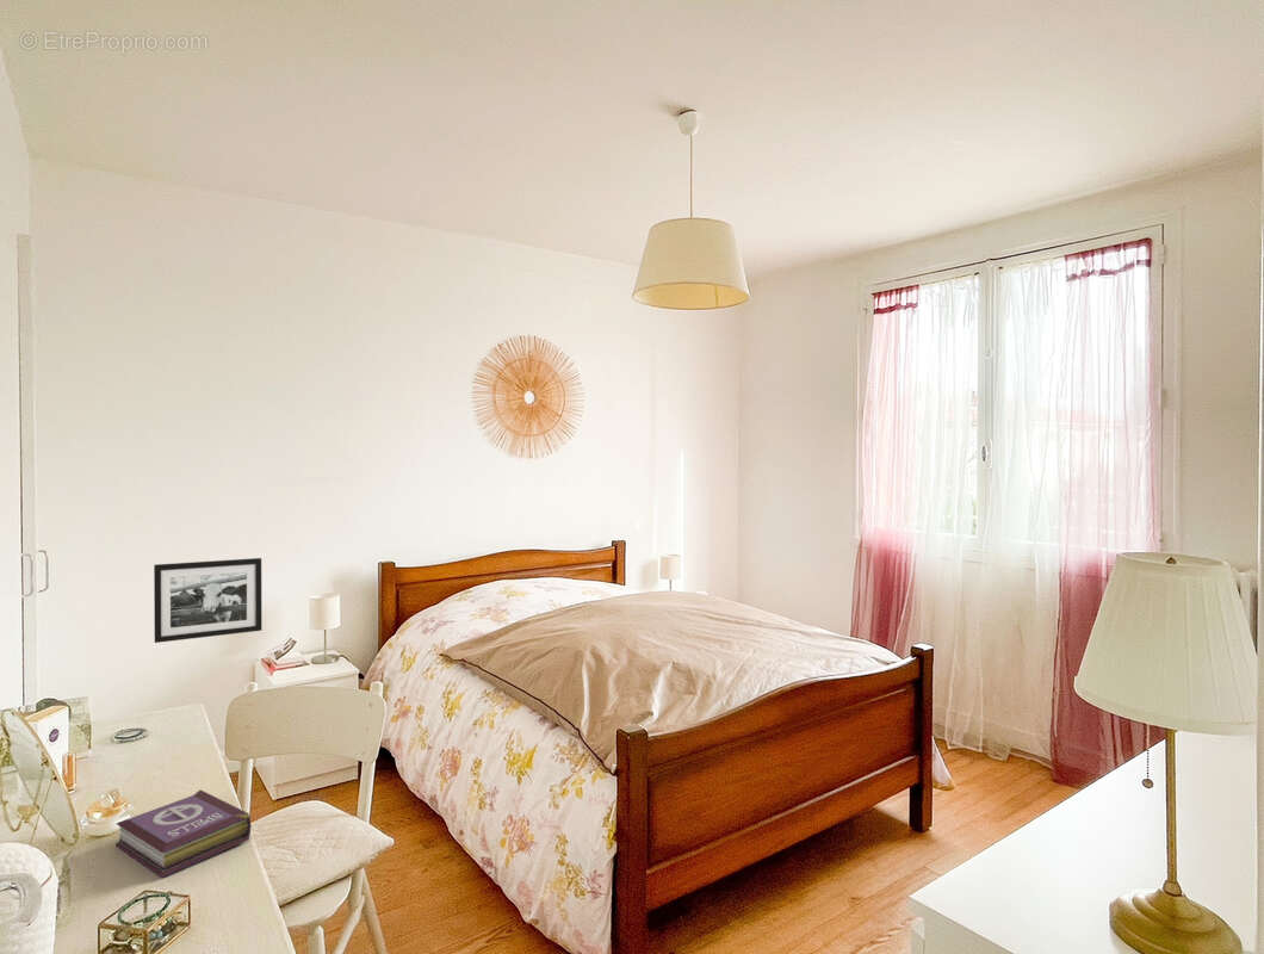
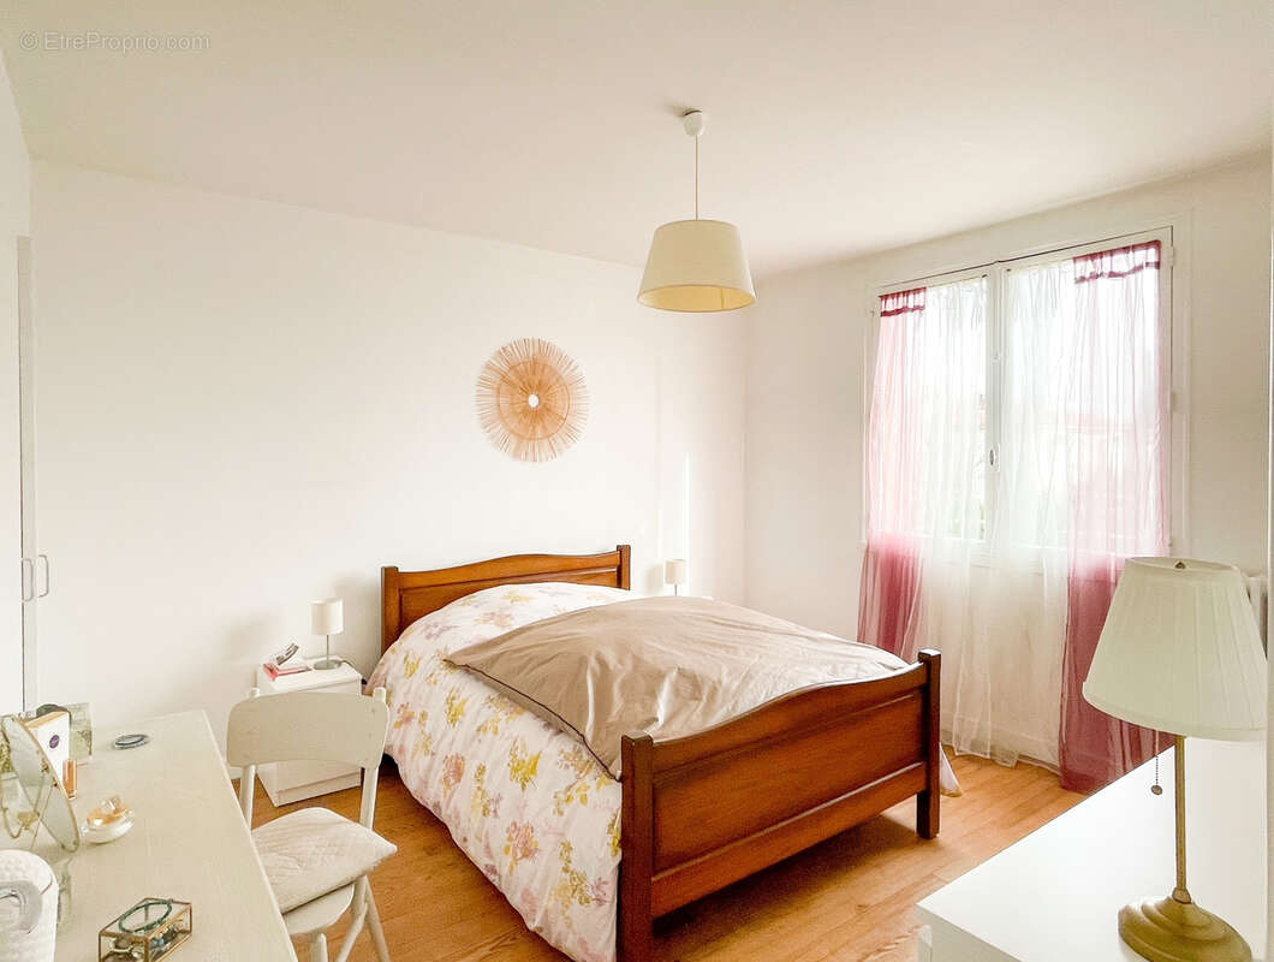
- book (184, 828)
- picture frame (209, 599)
